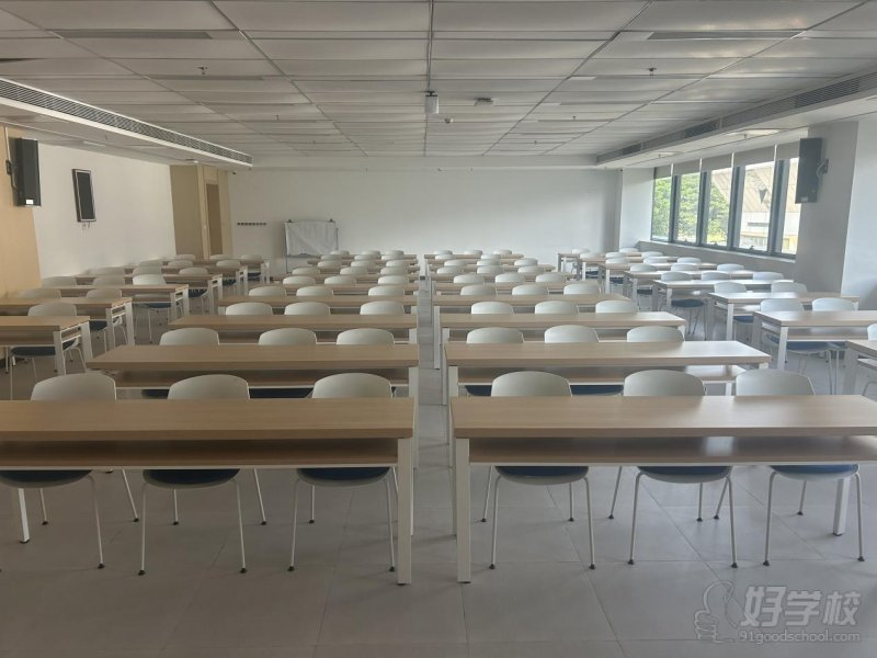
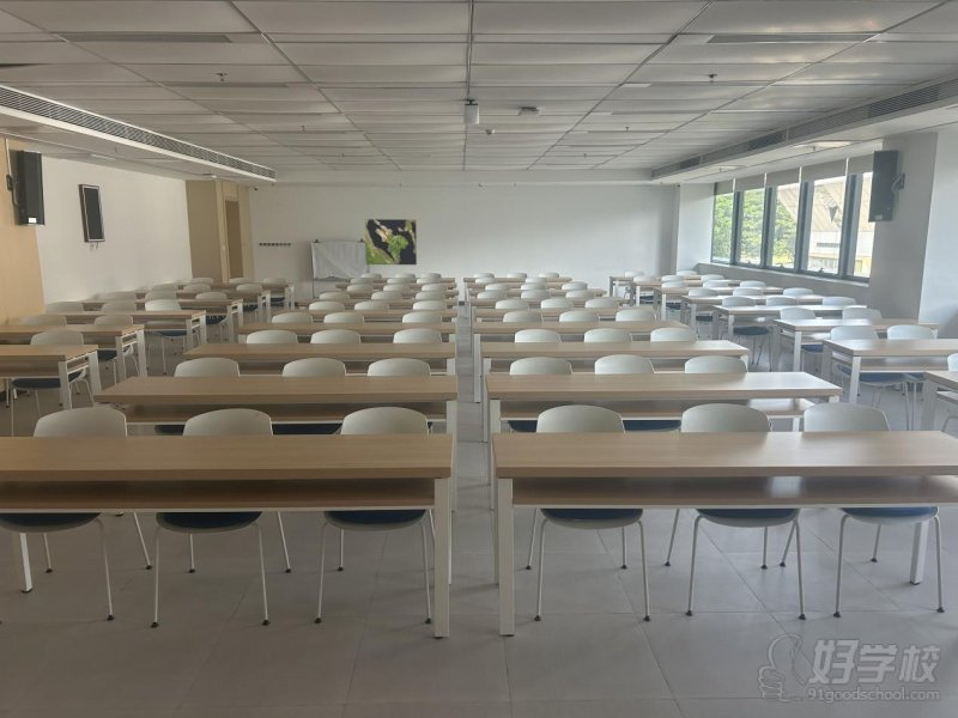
+ world map (390, 242)
